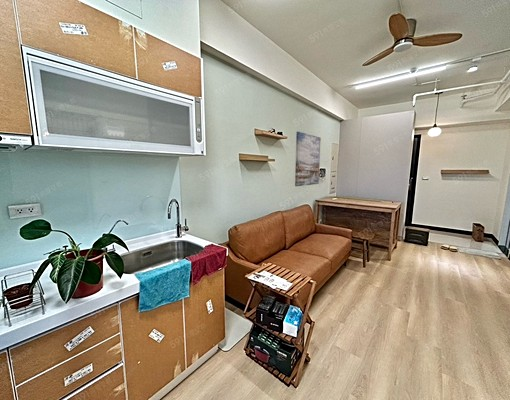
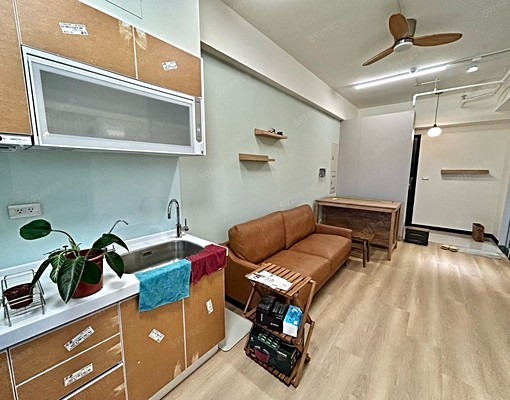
- wall art (308, 160)
